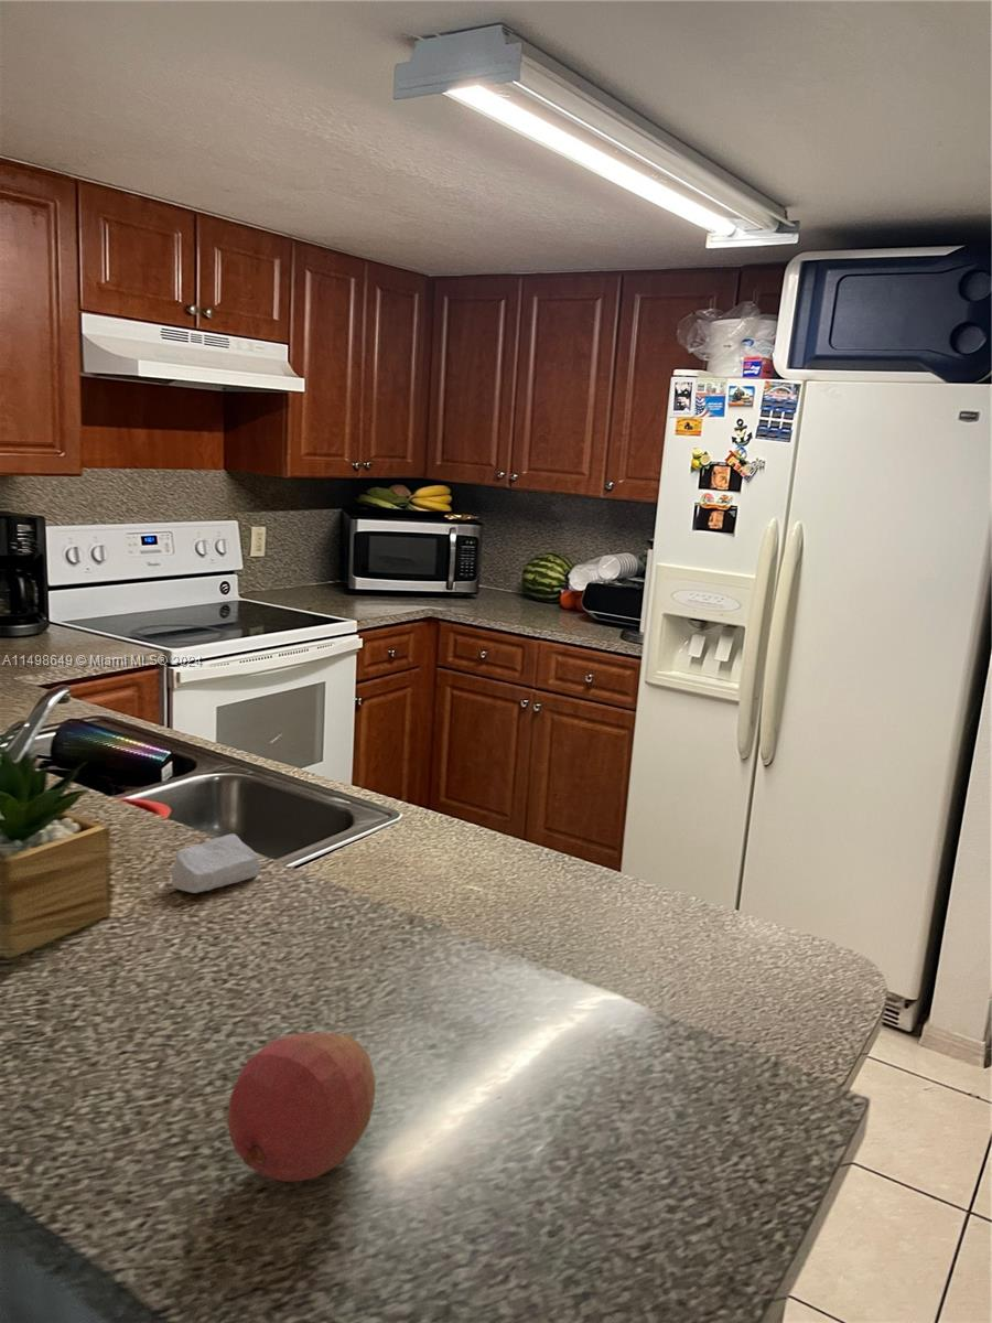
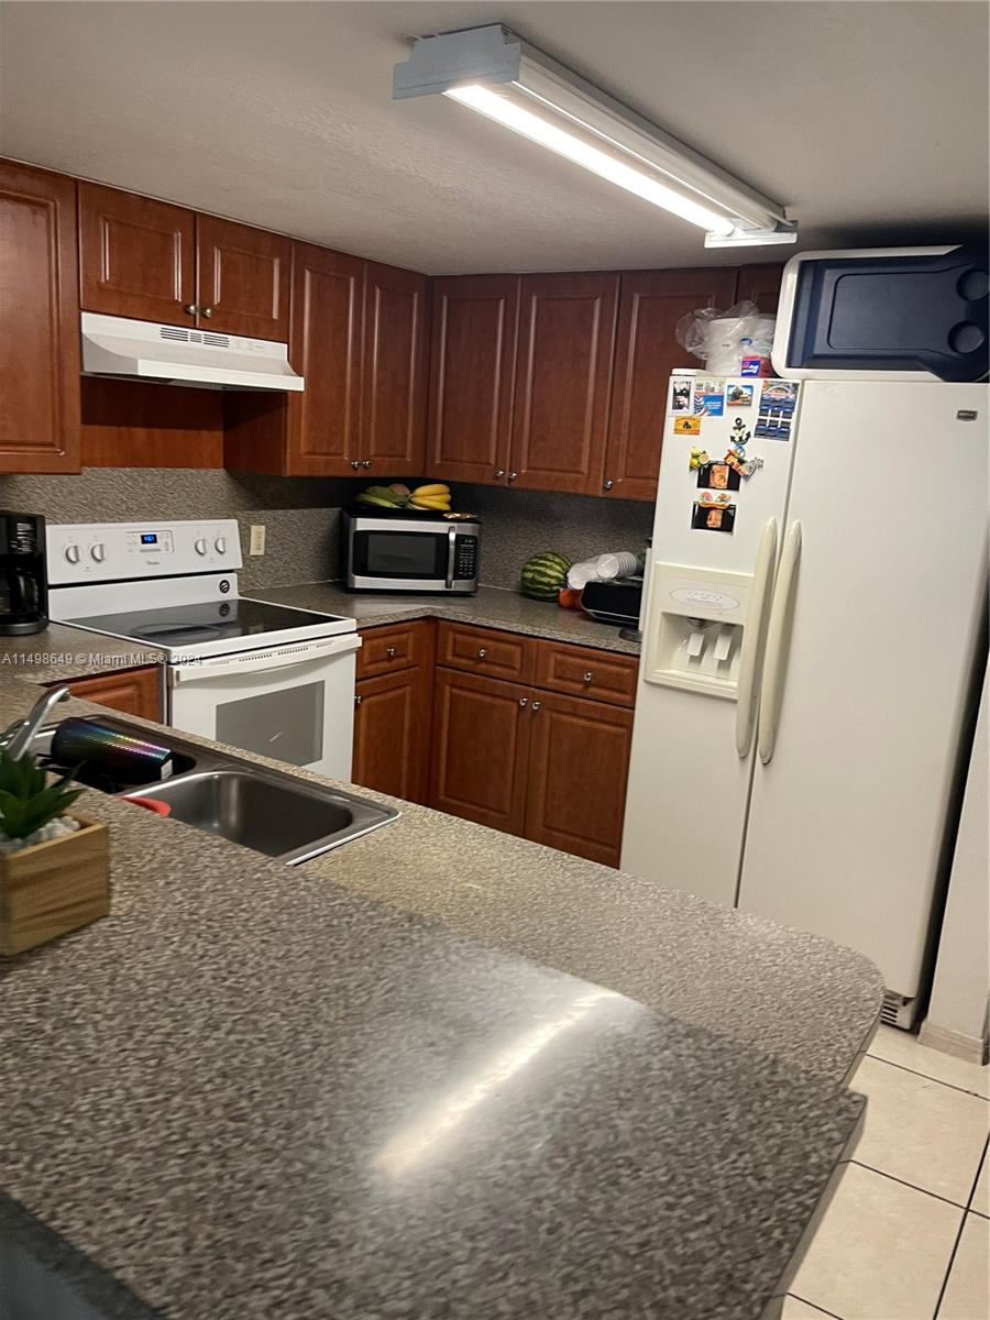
- fruit (305, 1102)
- soap bar (213, 863)
